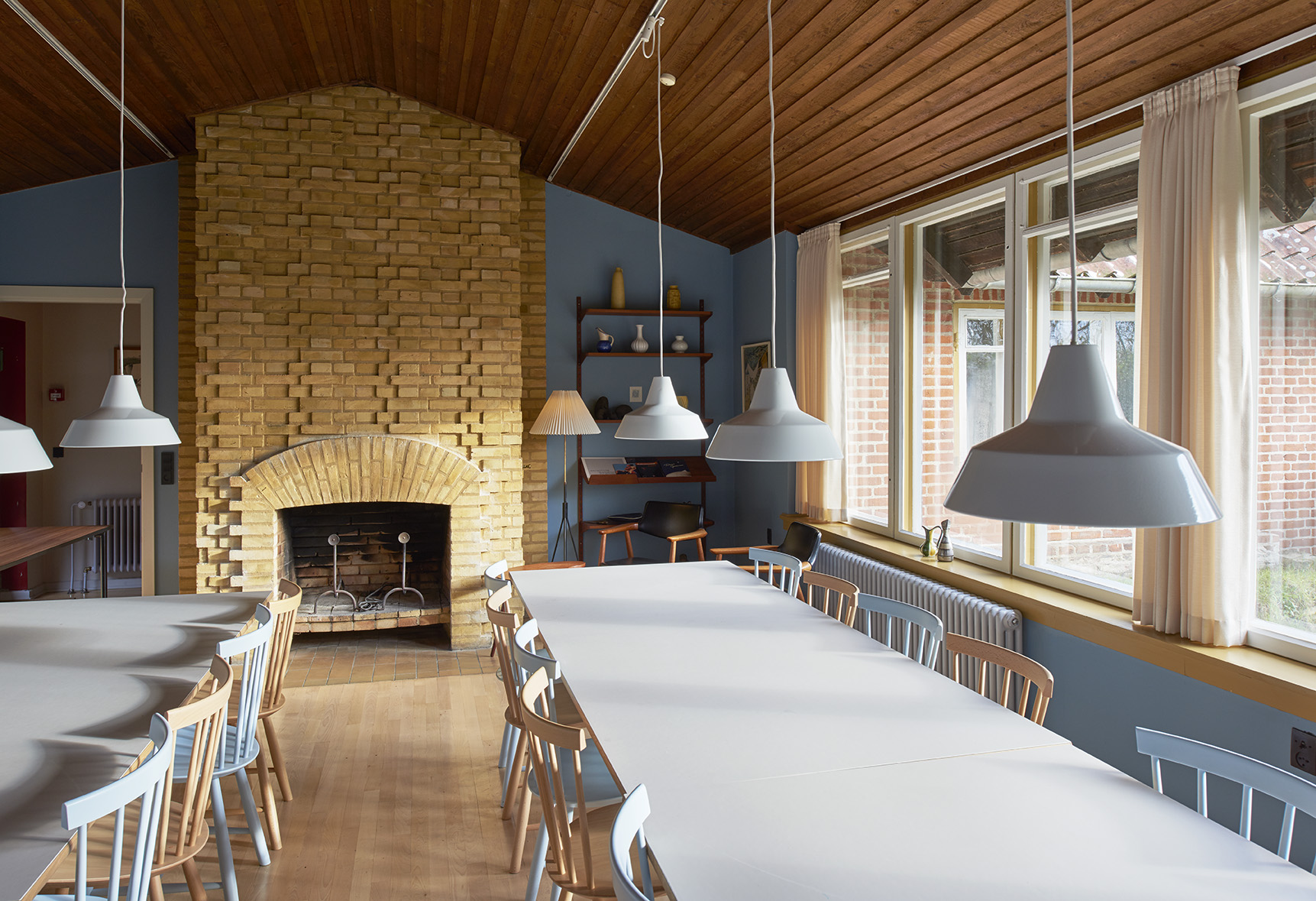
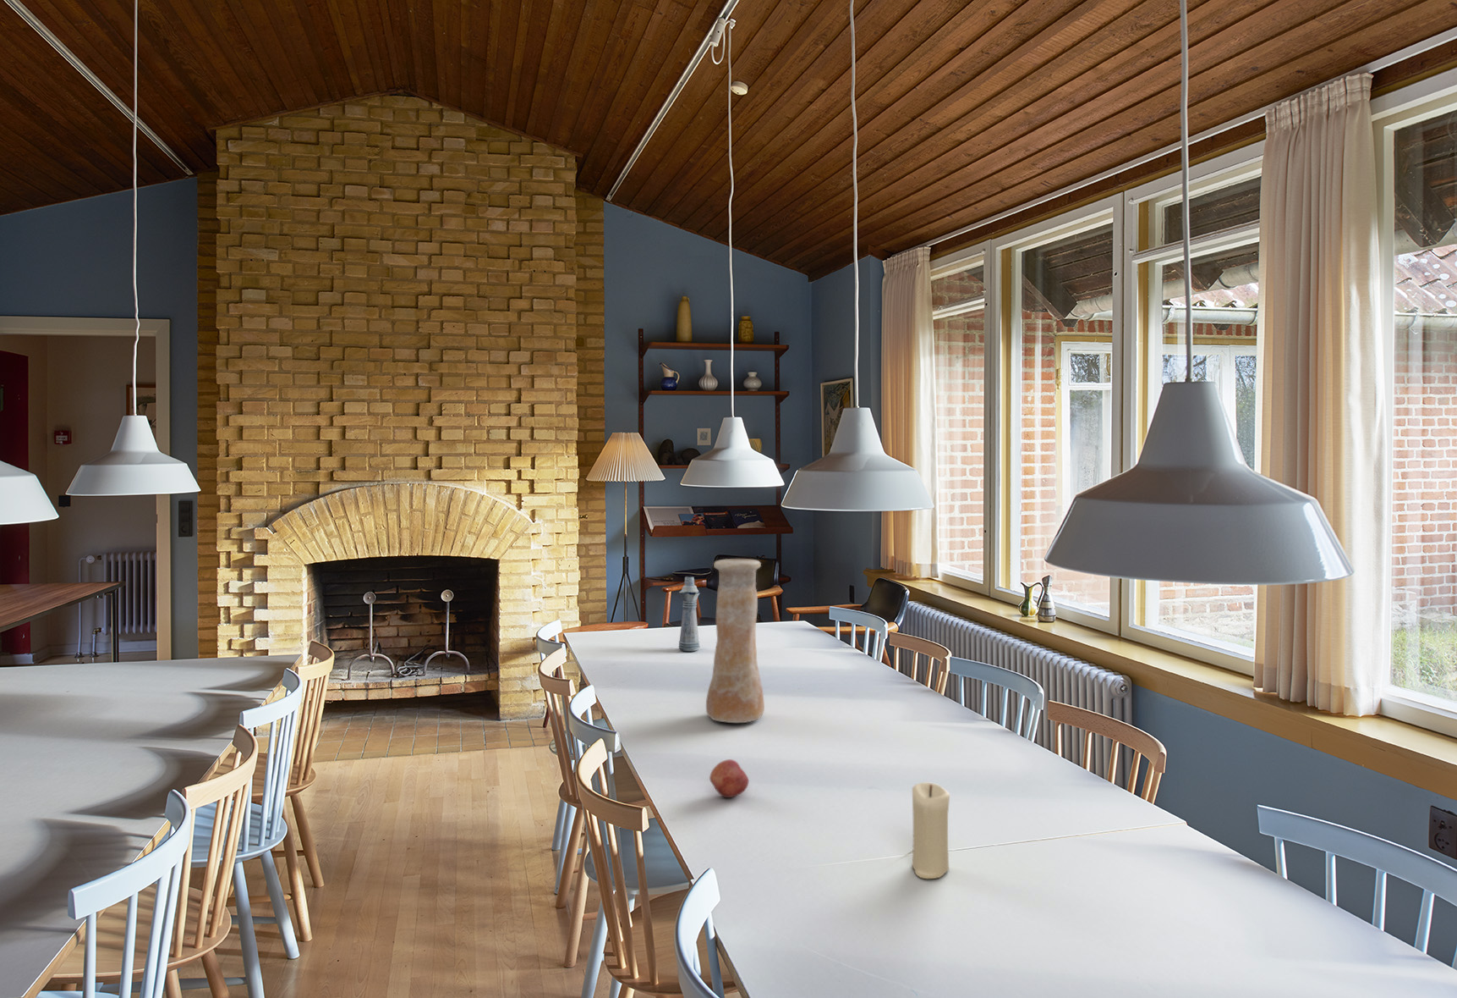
+ vase (735, 639)
+ candle (930, 827)
+ bottle (689, 613)
+ fruit (728, 778)
